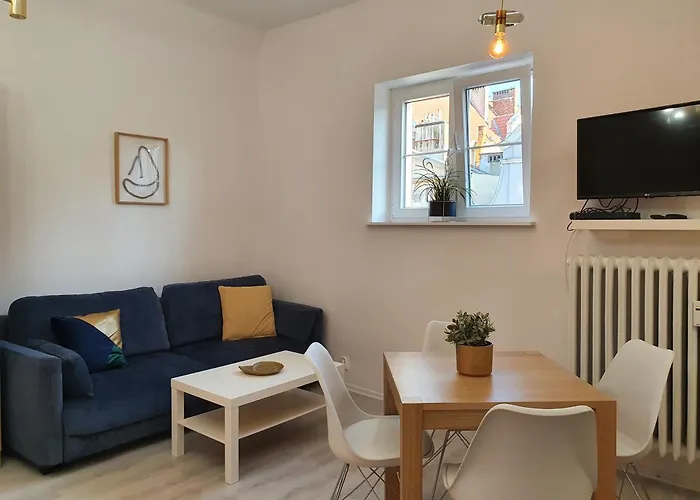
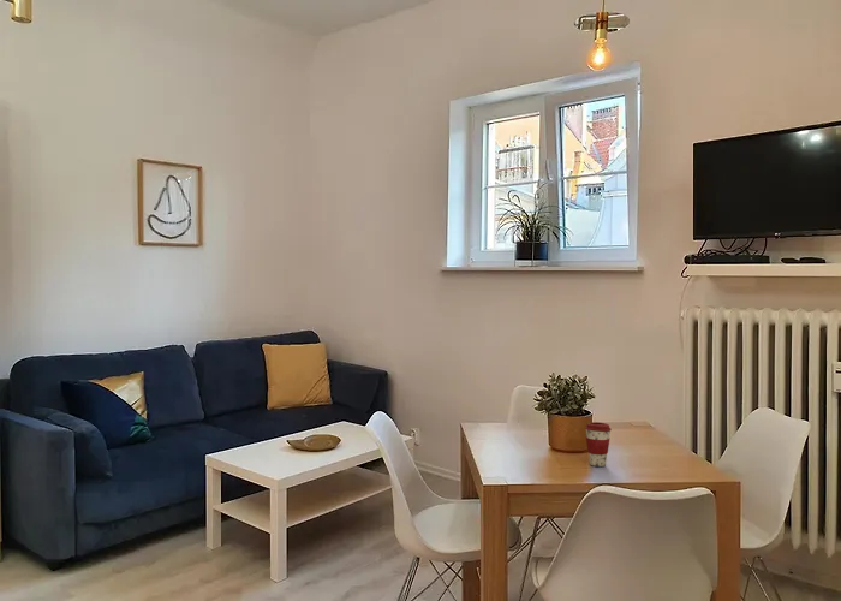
+ coffee cup (597, 444)
